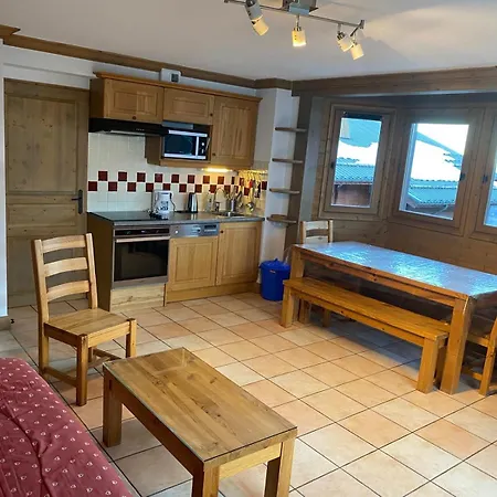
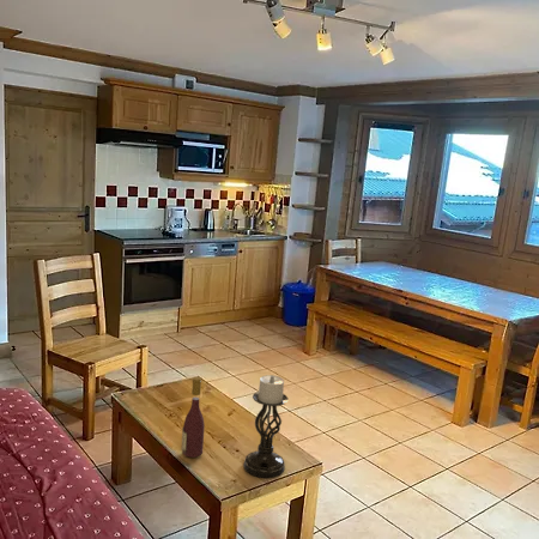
+ wine bottle (194, 417)
+ candle holder (267, 422)
